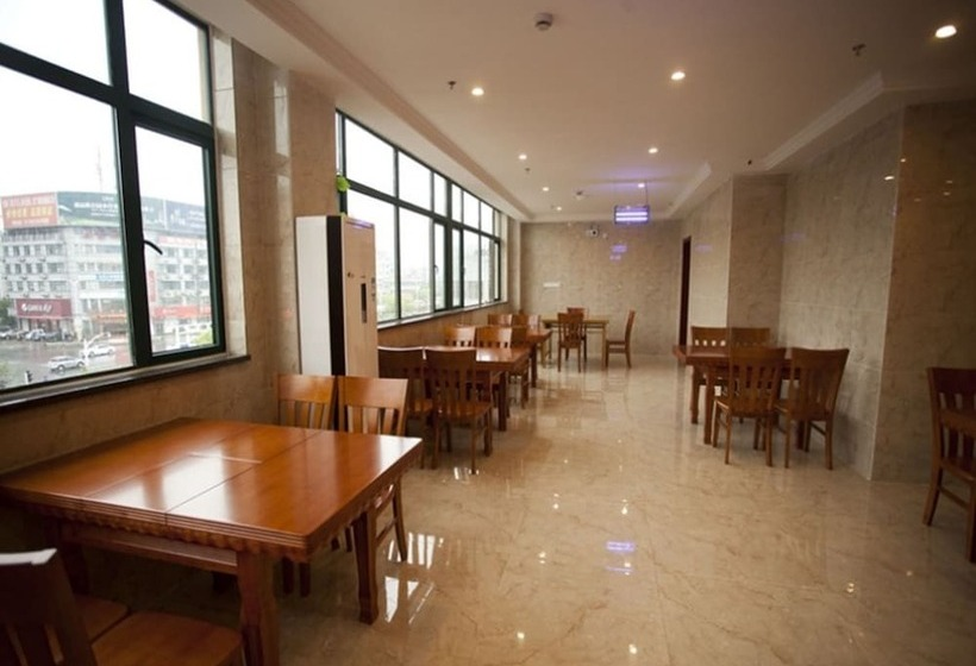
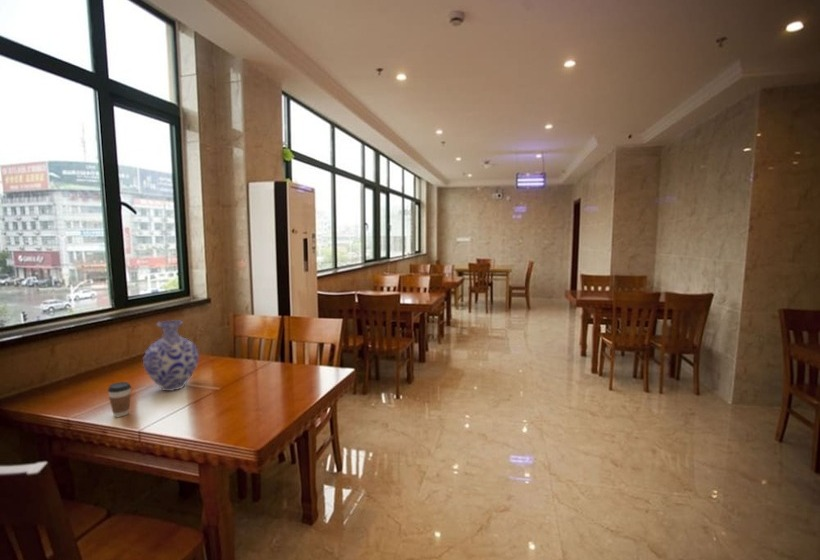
+ vase (171, 355)
+ coffee cup (120, 399)
